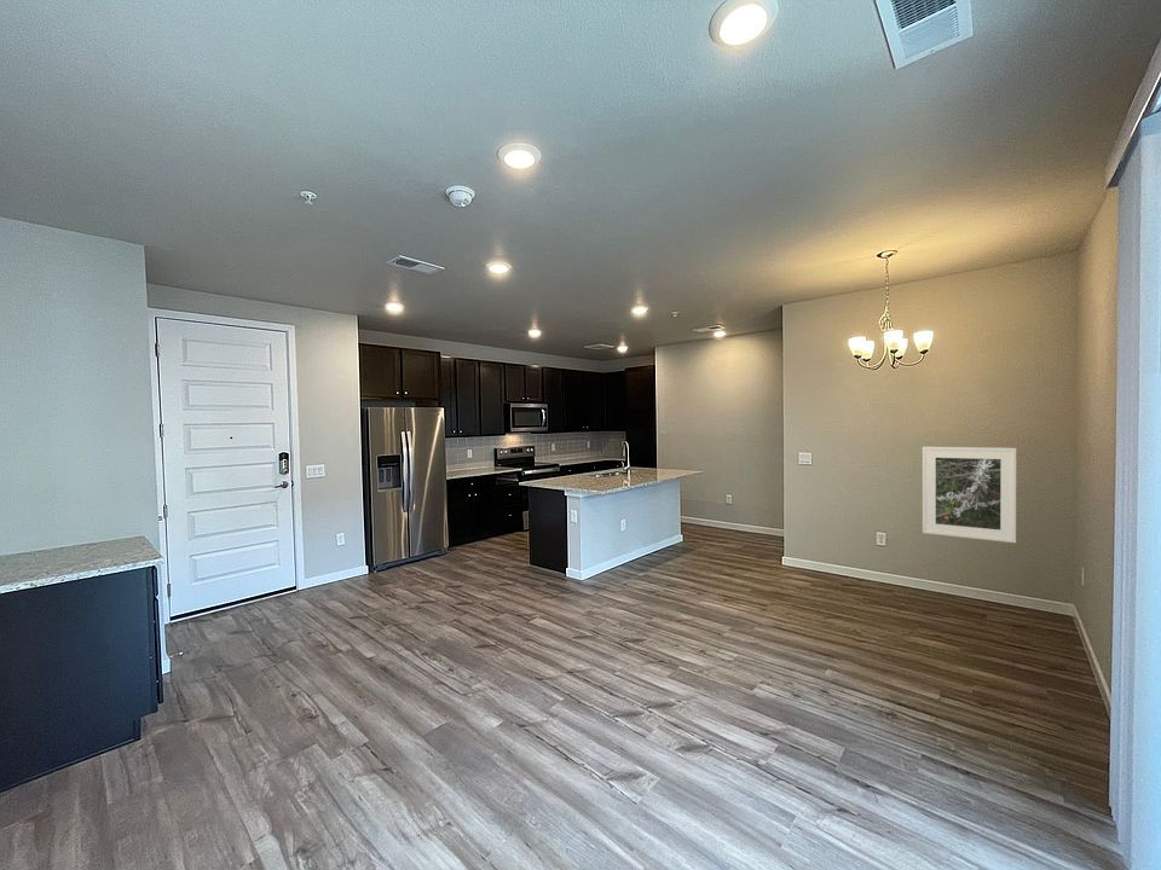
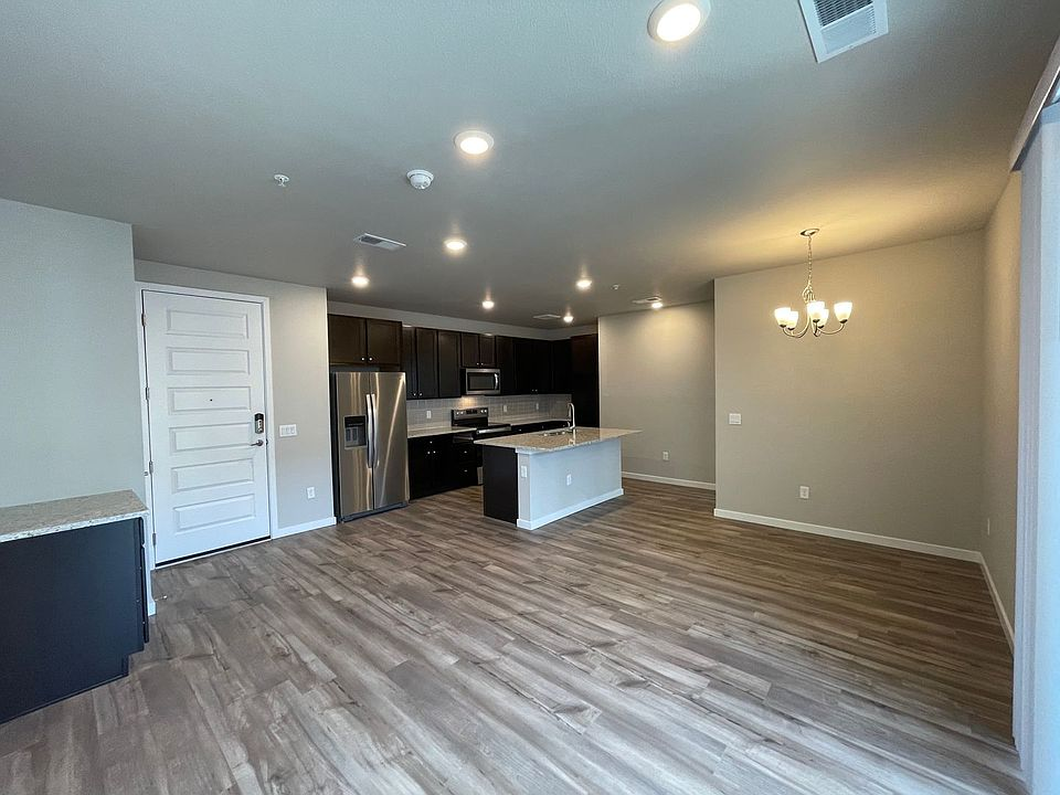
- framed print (966, 492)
